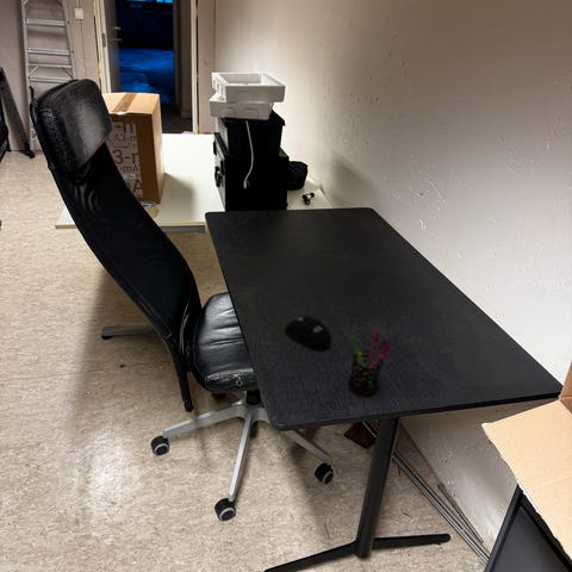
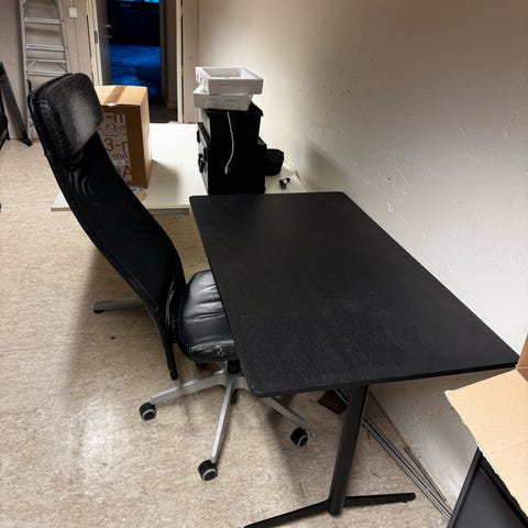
- pen holder (365, 360)
- computer mouse (310, 330)
